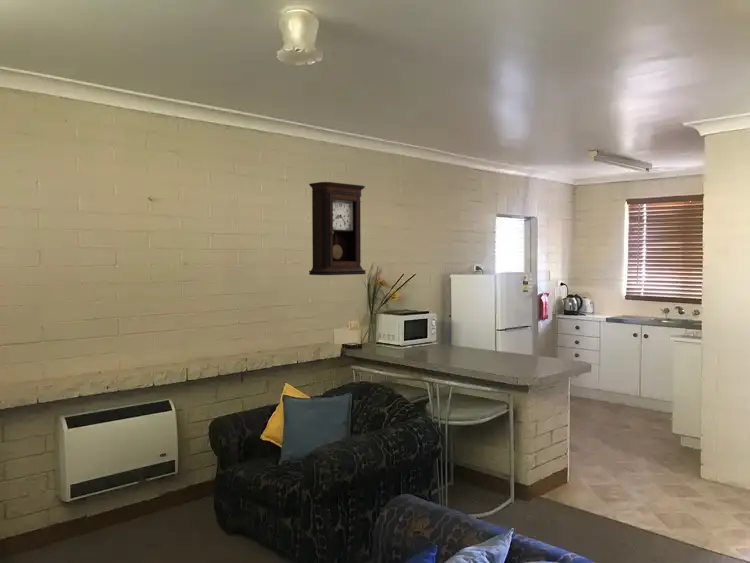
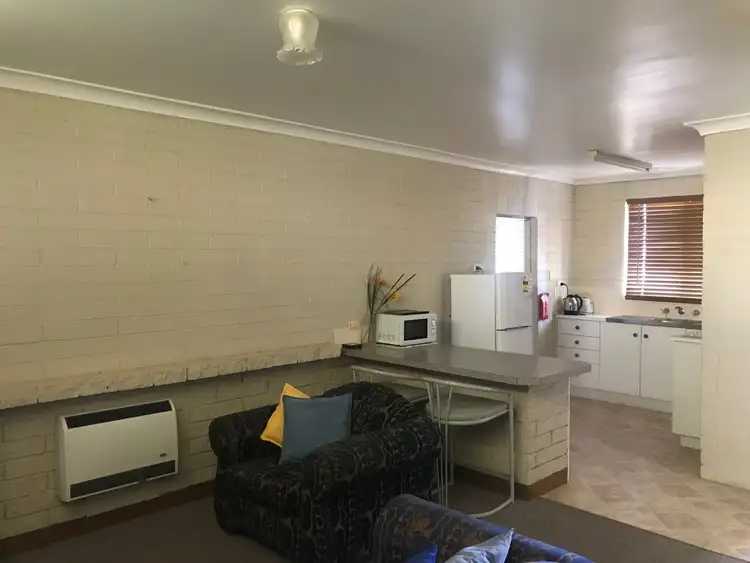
- pendulum clock (339, 229)
